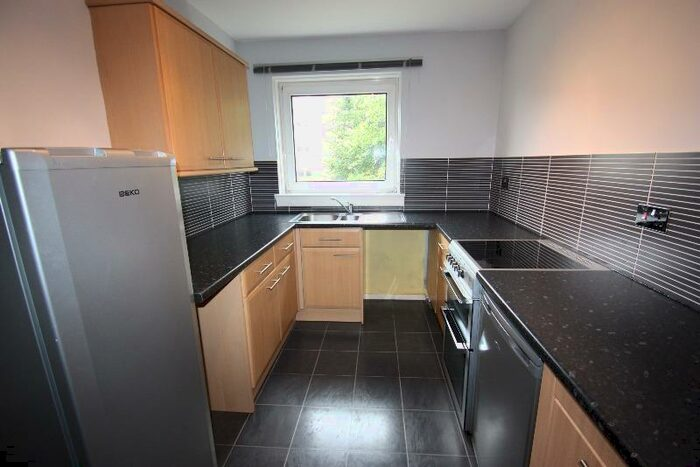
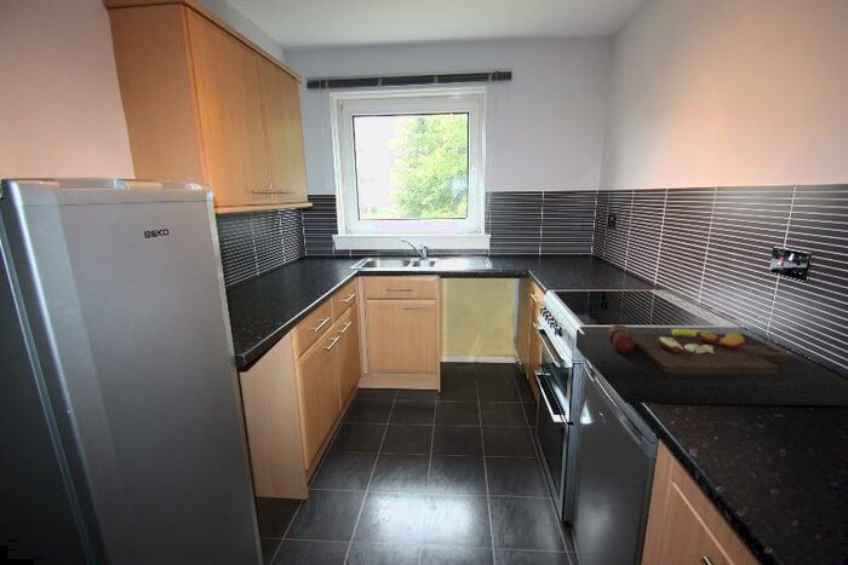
+ cutting board (694, 353)
